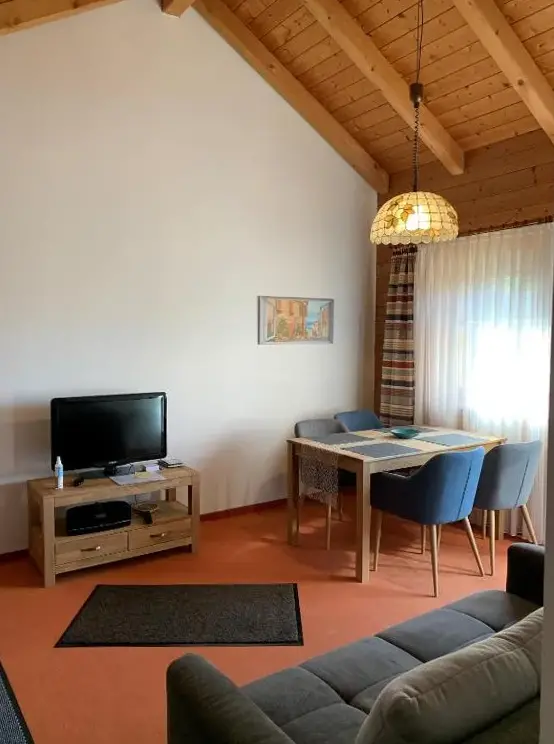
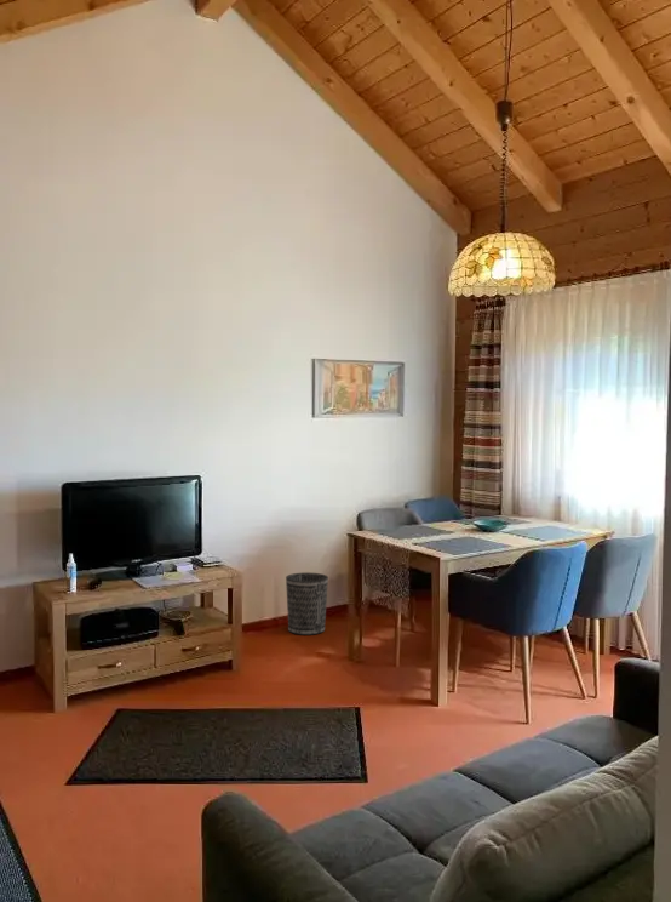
+ wastebasket (306, 603)
